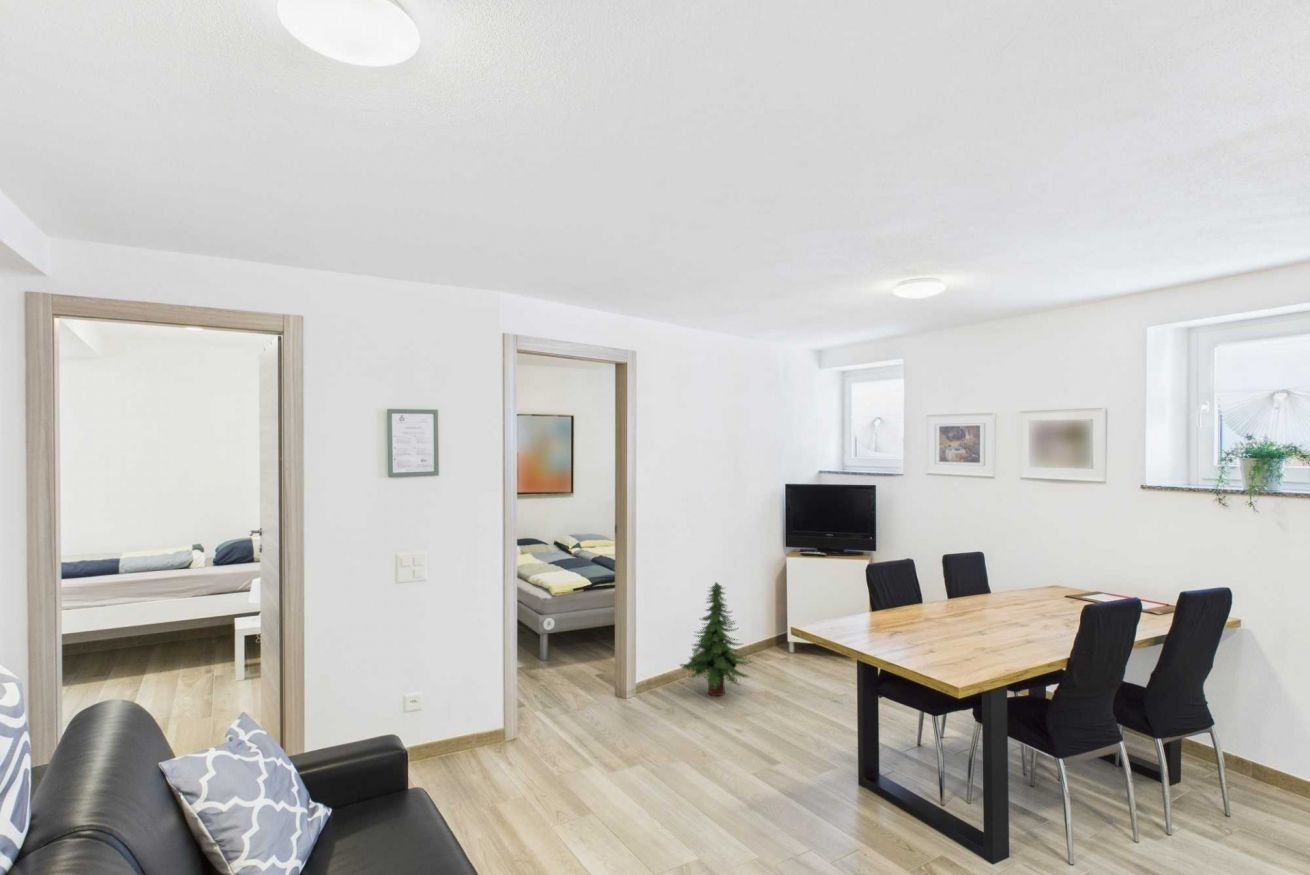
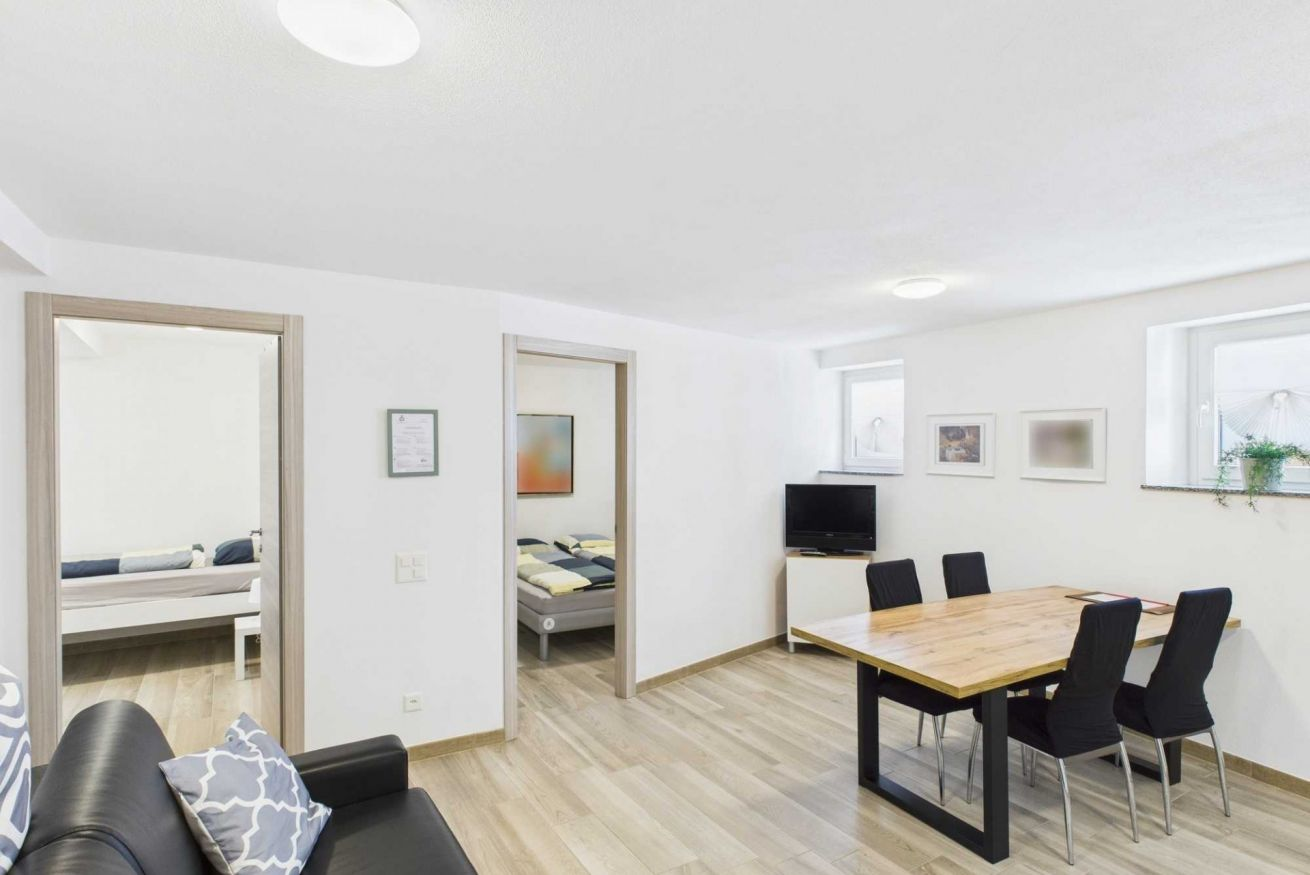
- tree (715, 637)
